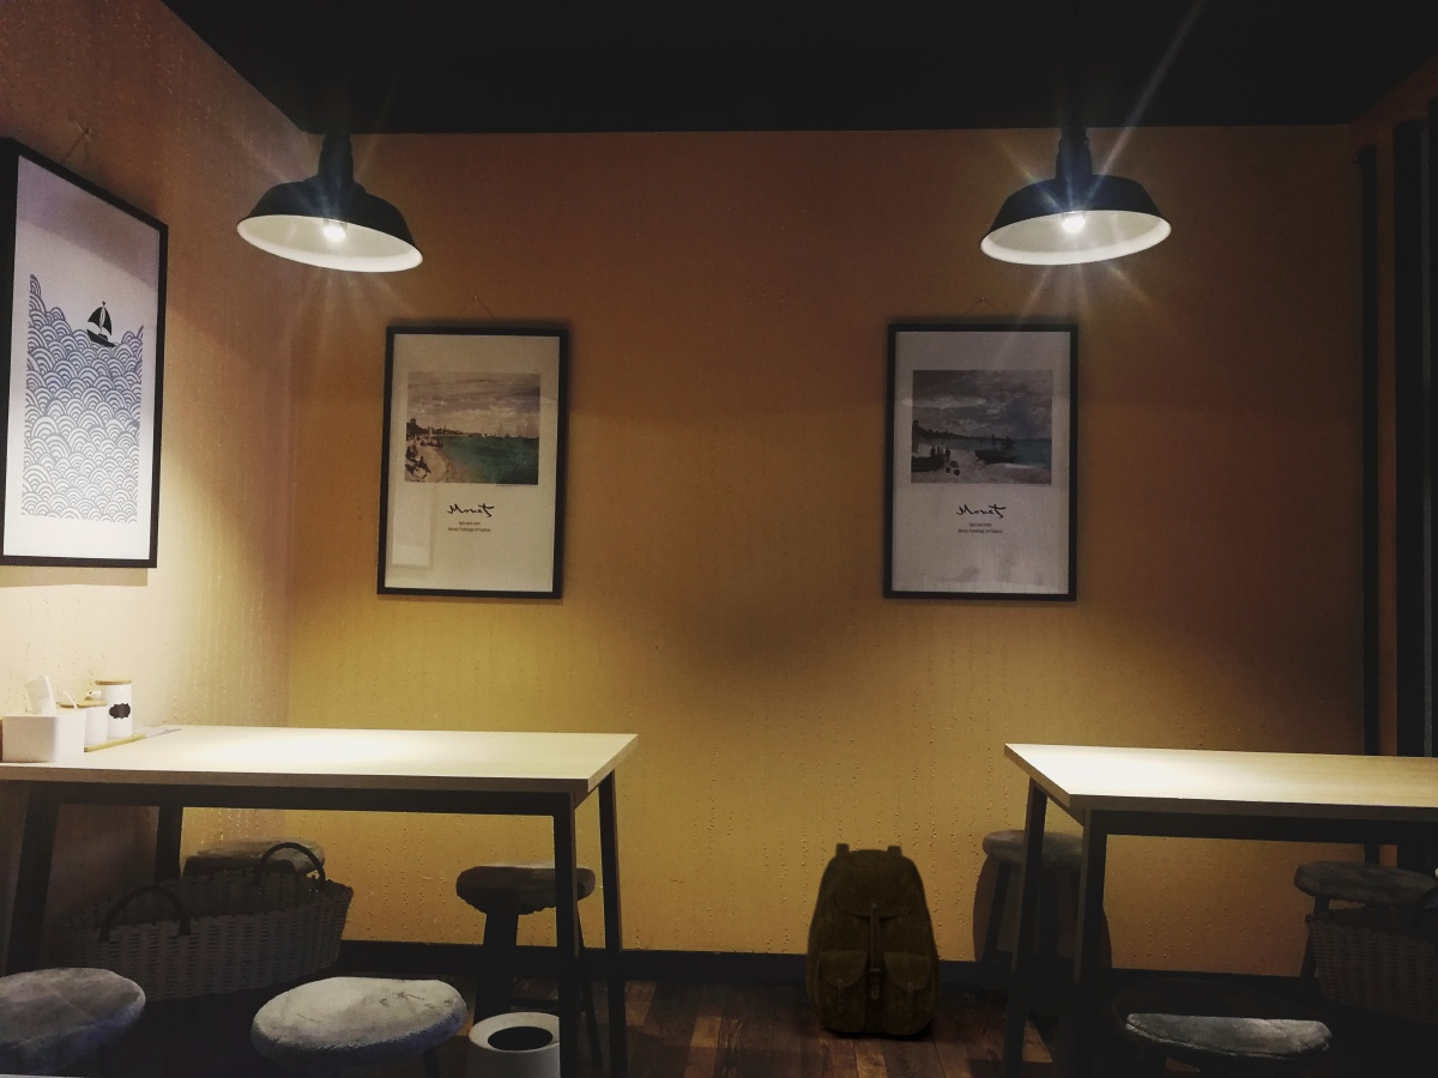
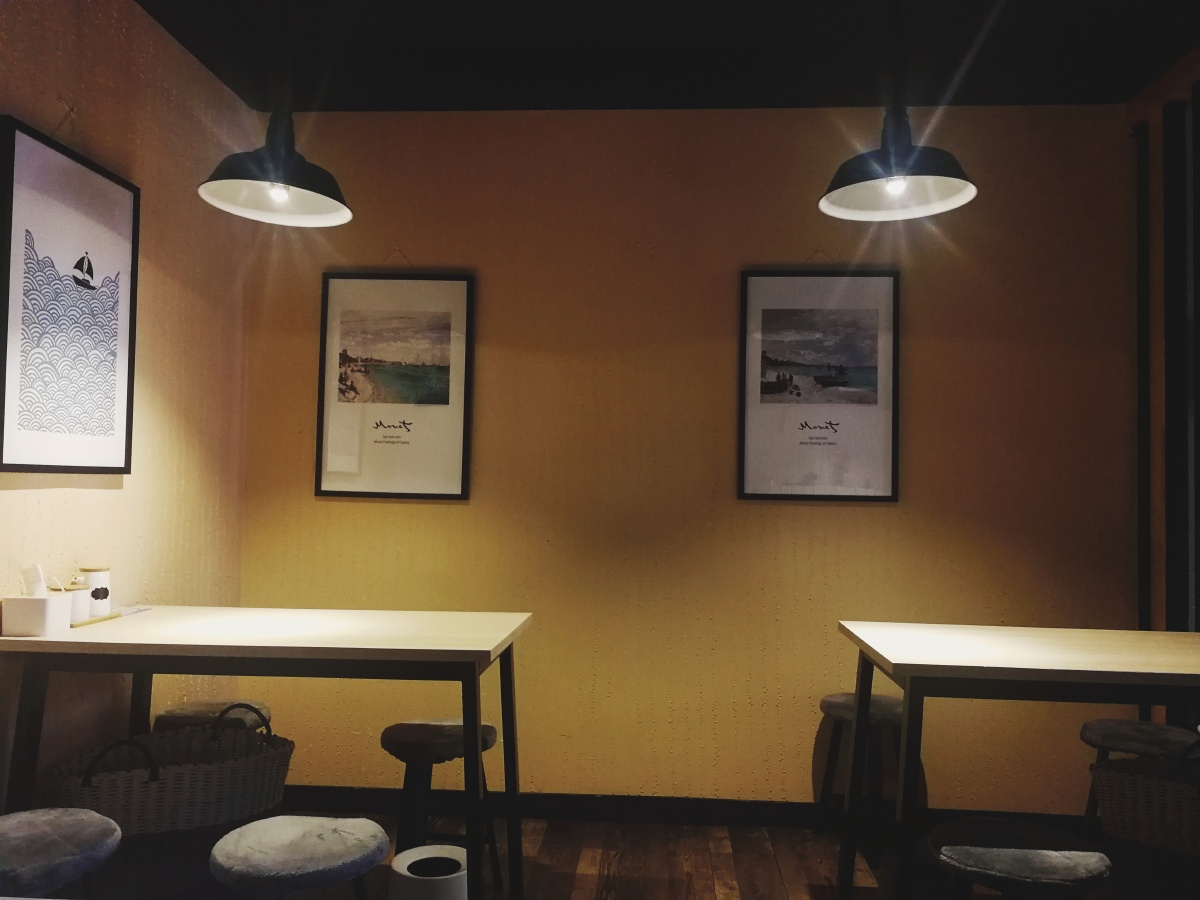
- backpack (870, 932)
